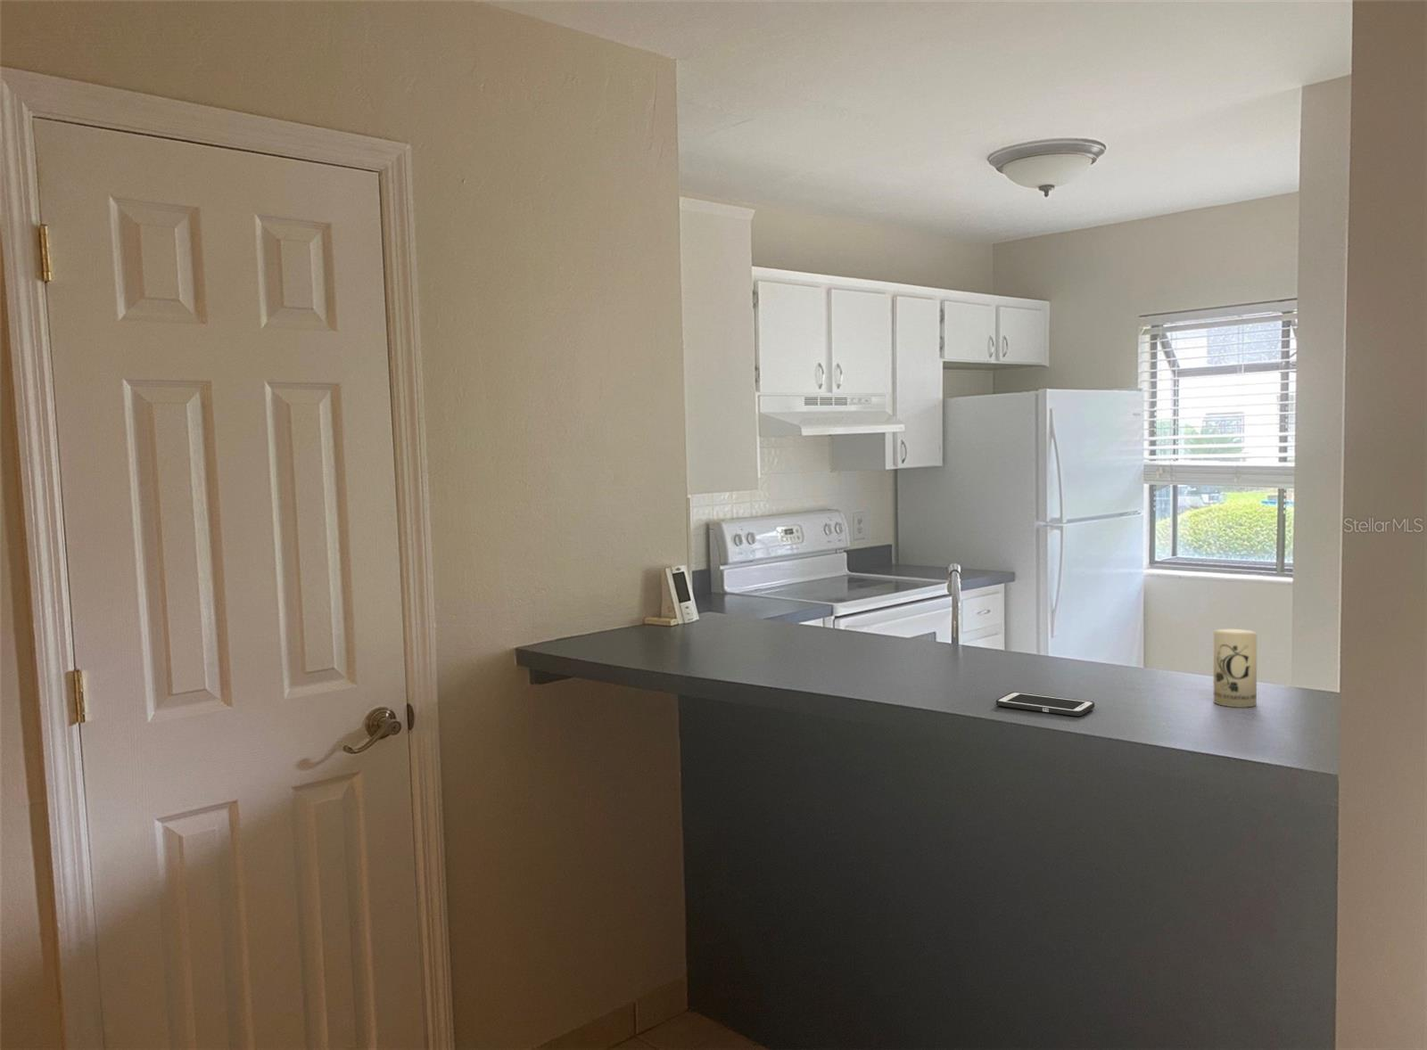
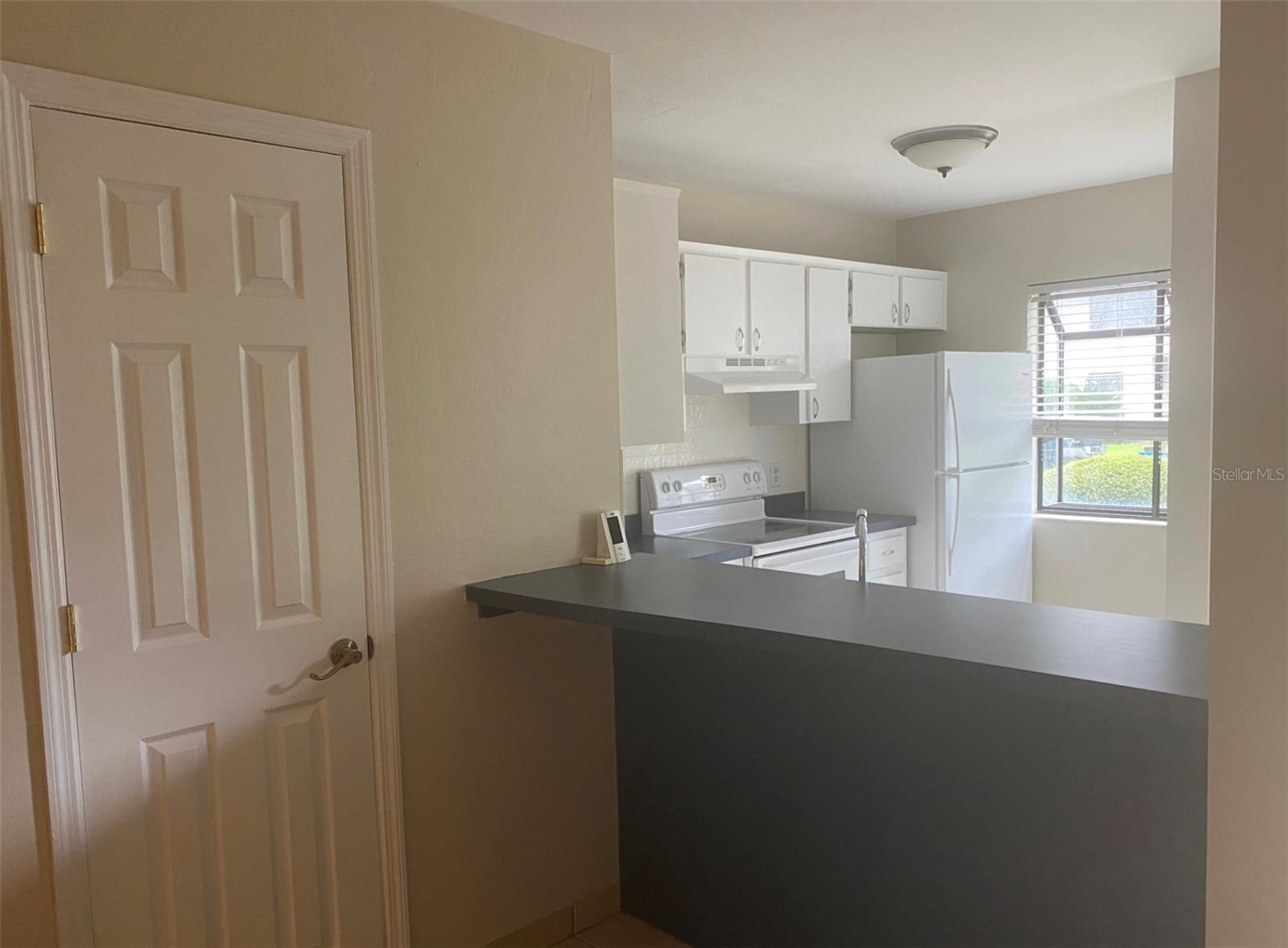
- cell phone (1045, 703)
- candle (1234, 667)
